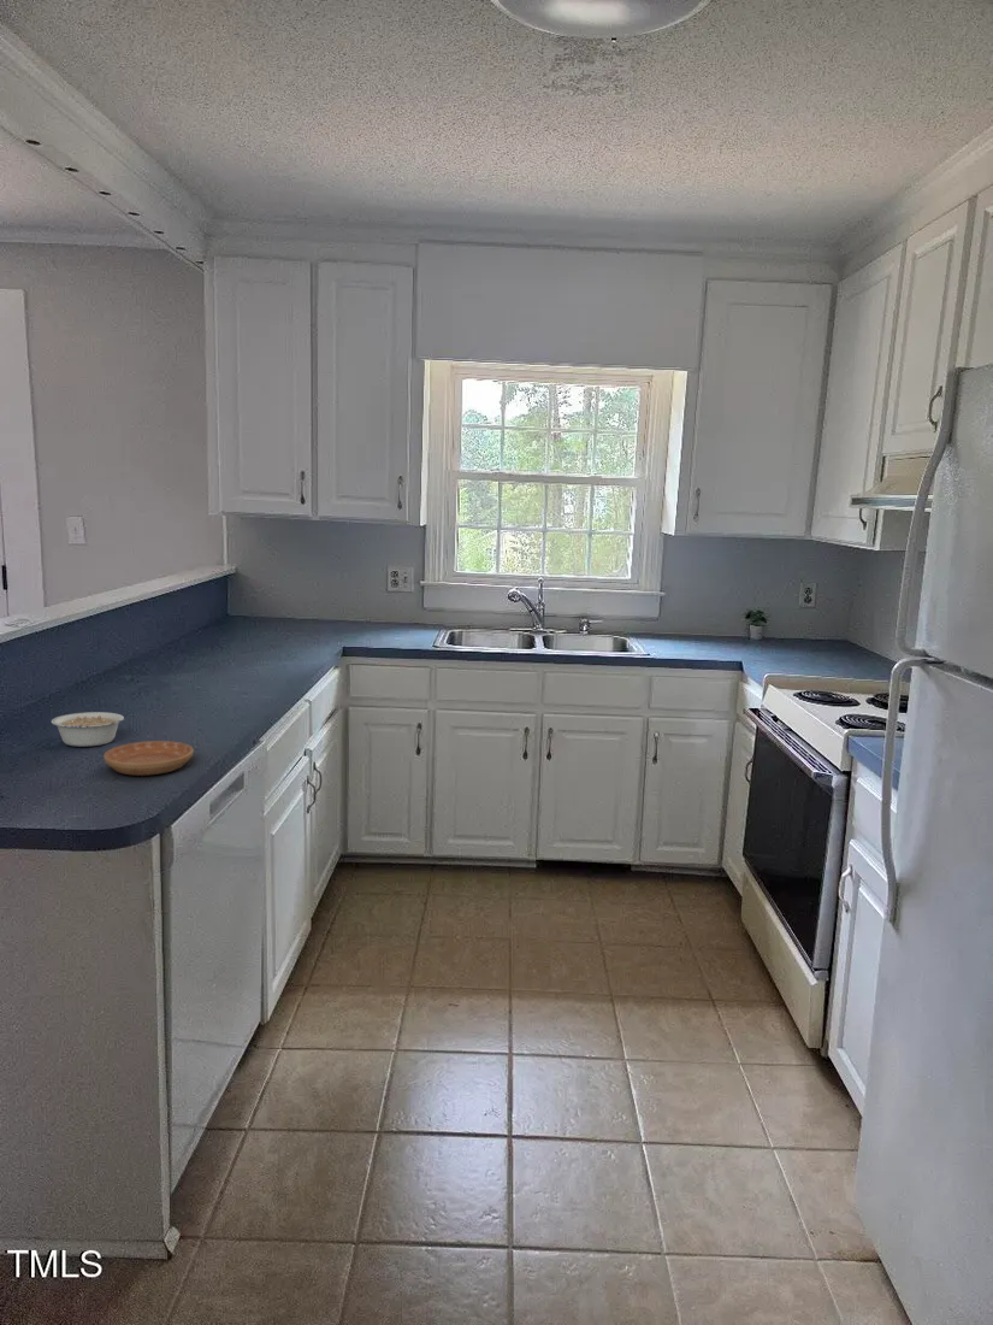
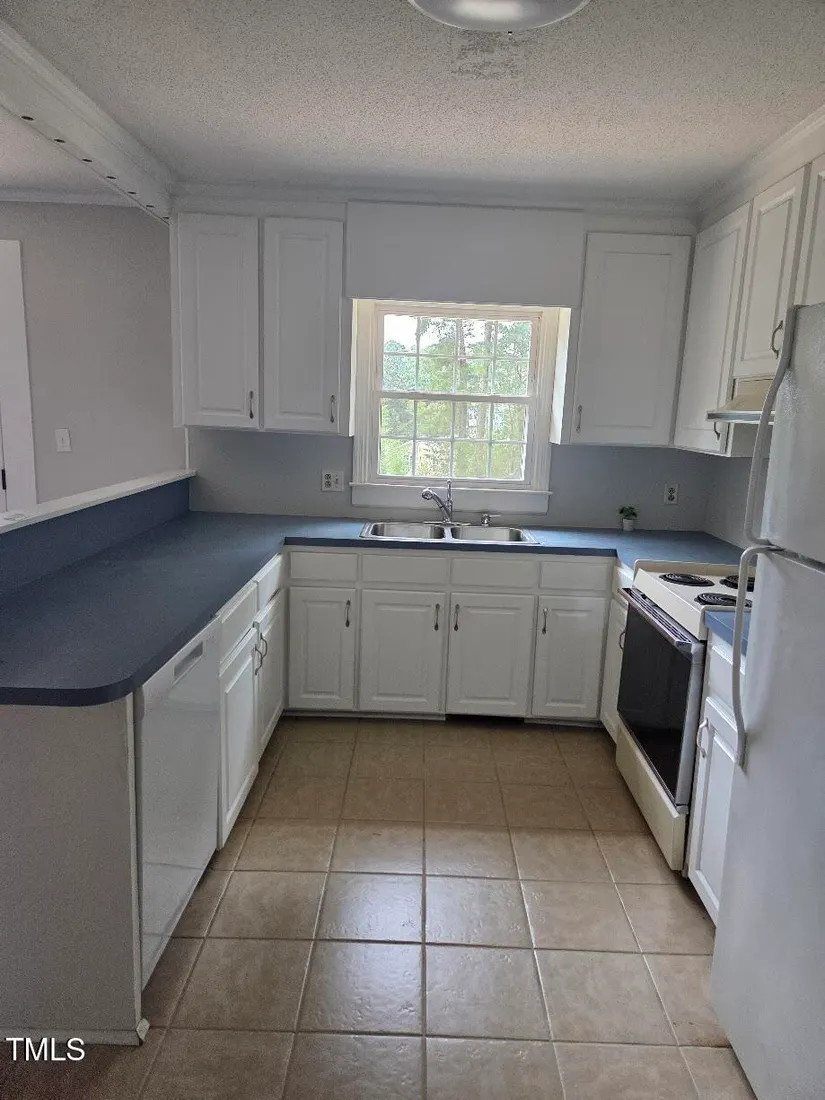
- saucer (149, 758)
- legume (90, 728)
